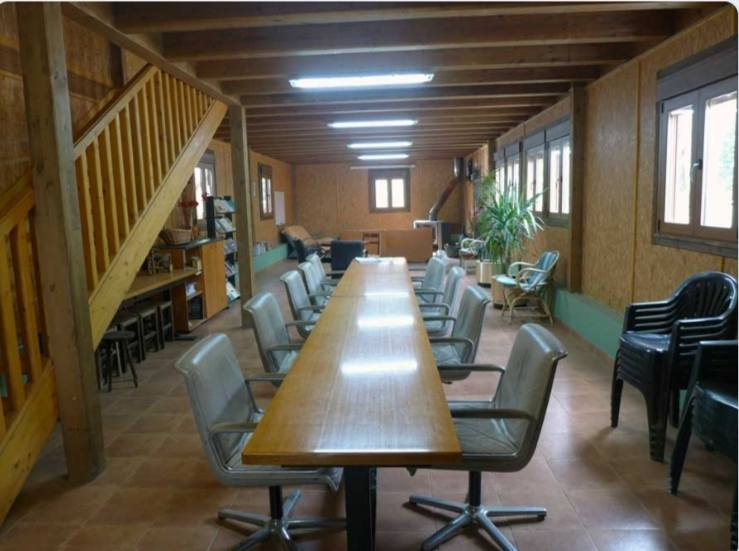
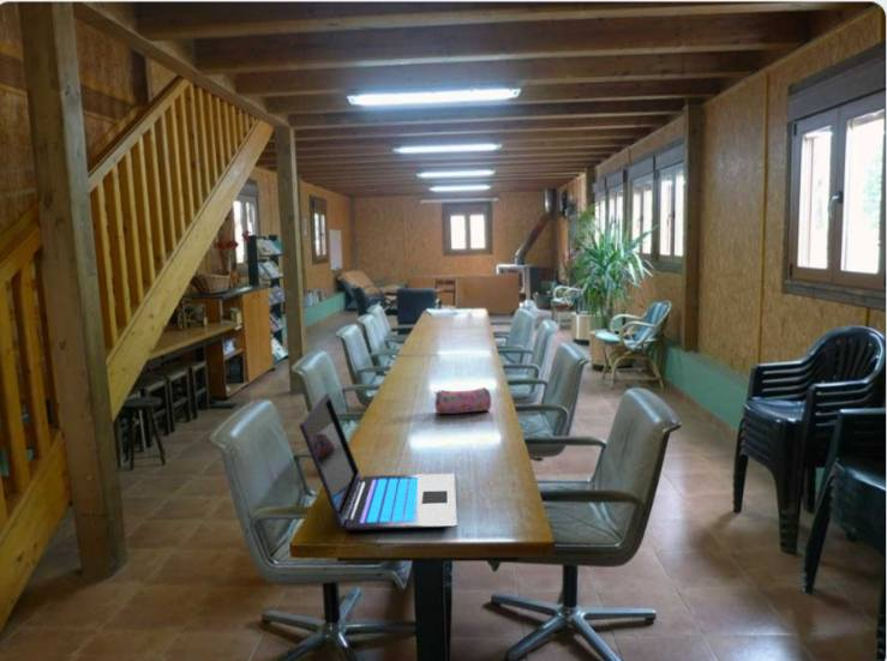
+ pencil case (462, 401)
+ laptop (384, 475)
